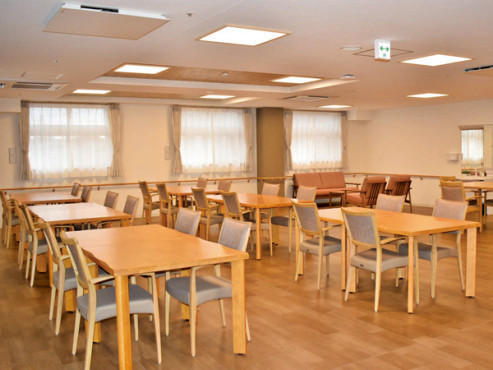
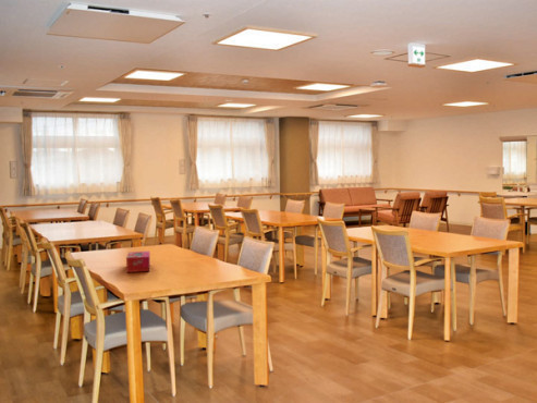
+ tissue box (138, 260)
